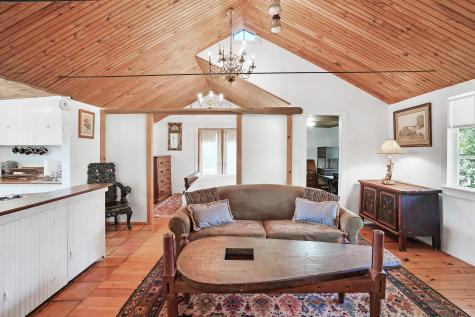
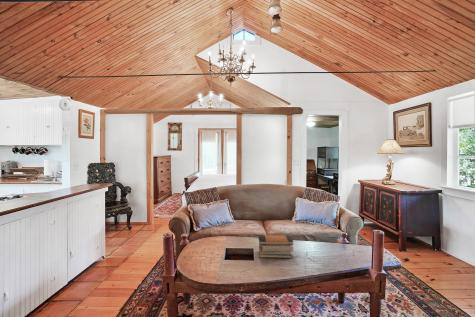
+ book stack (275, 246)
